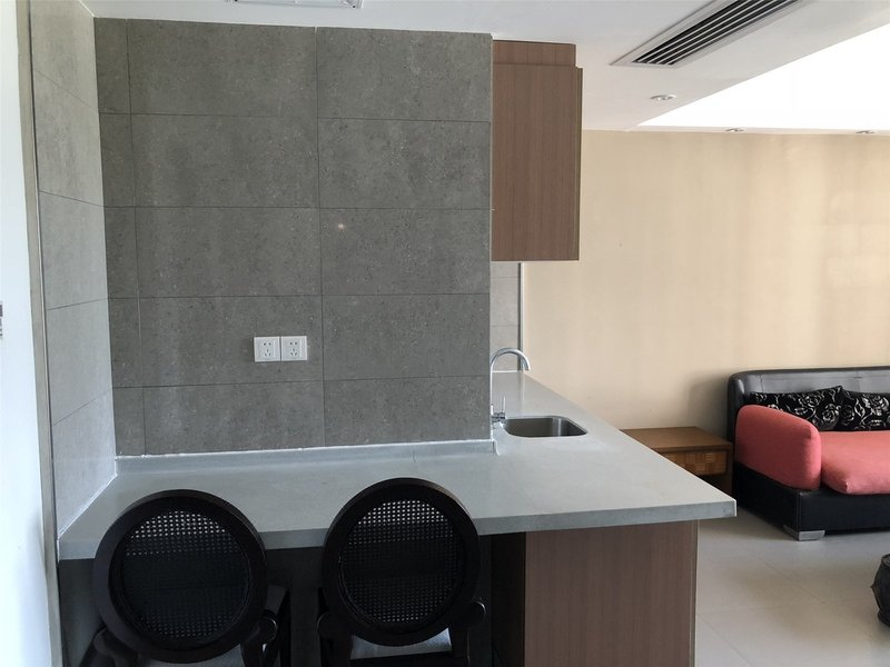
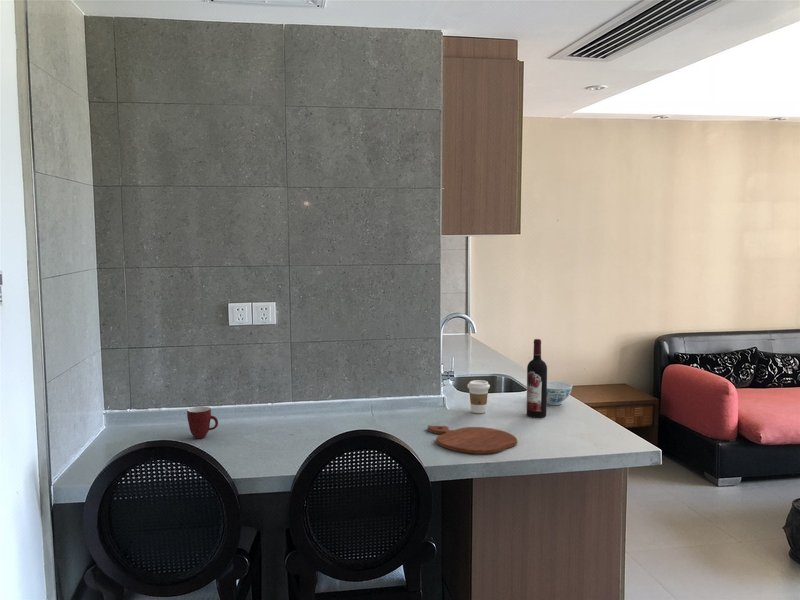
+ mug (203, 423)
+ coffee cup (478, 396)
+ wine bottle (537, 377)
+ cutting board (465, 436)
+ chinaware (553, 394)
